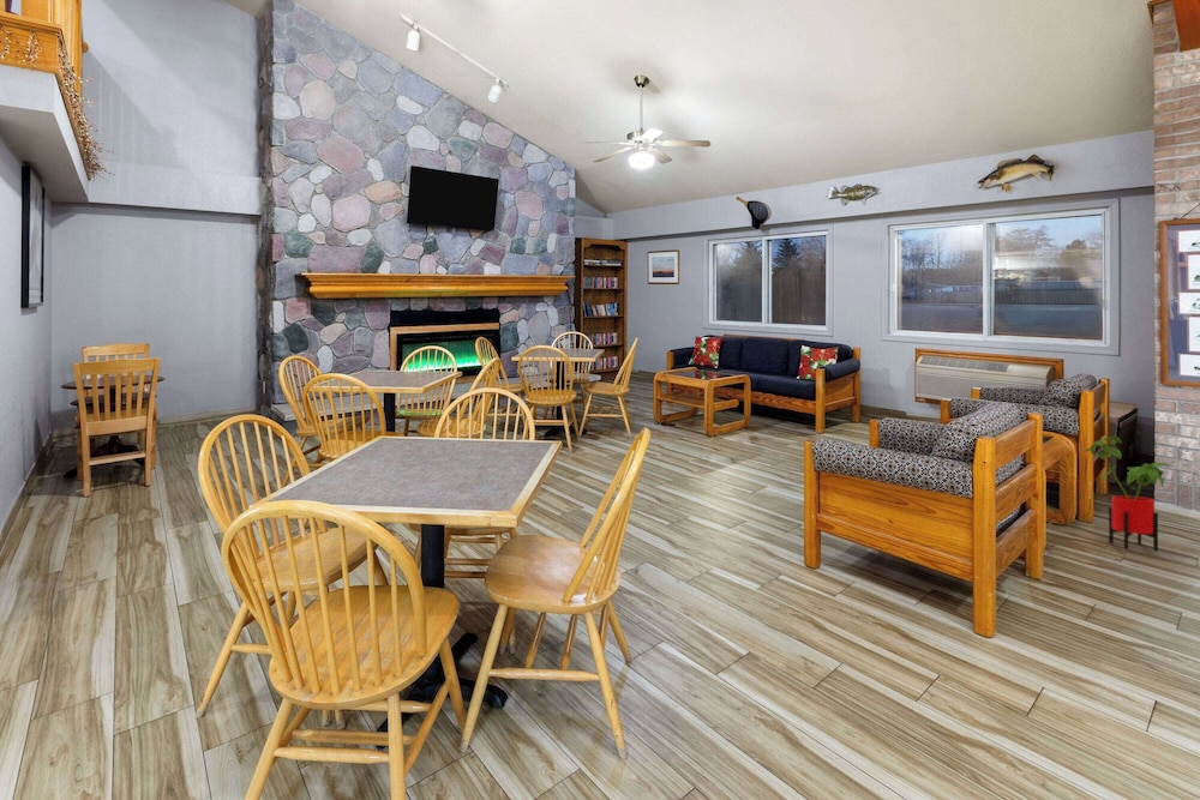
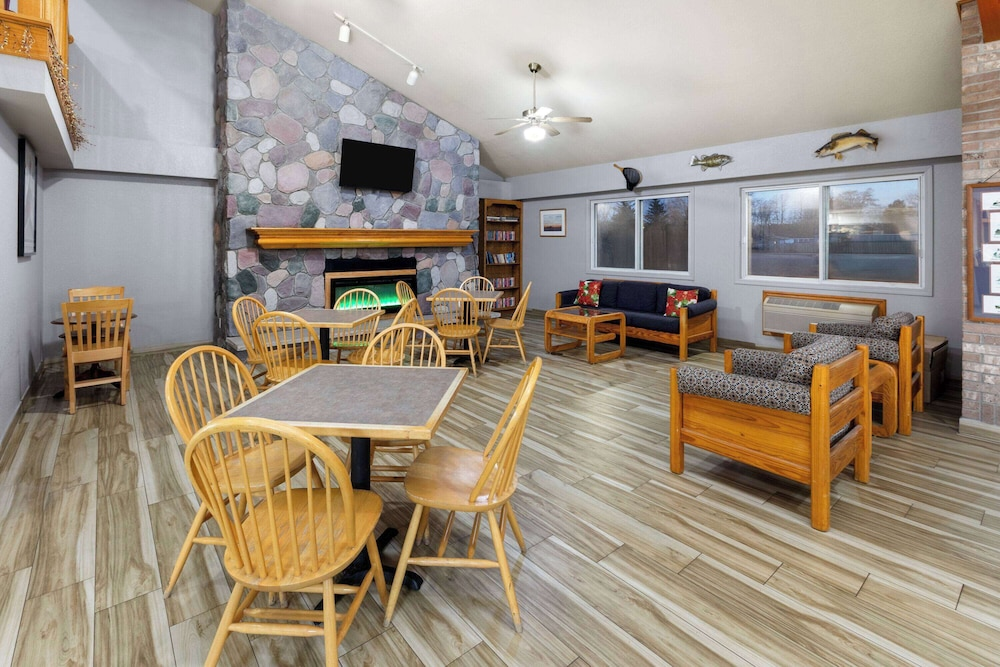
- house plant (1126, 493)
